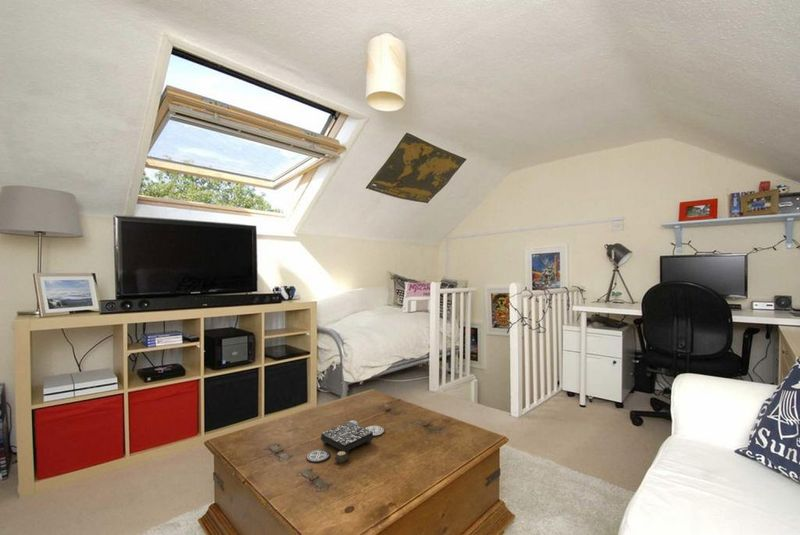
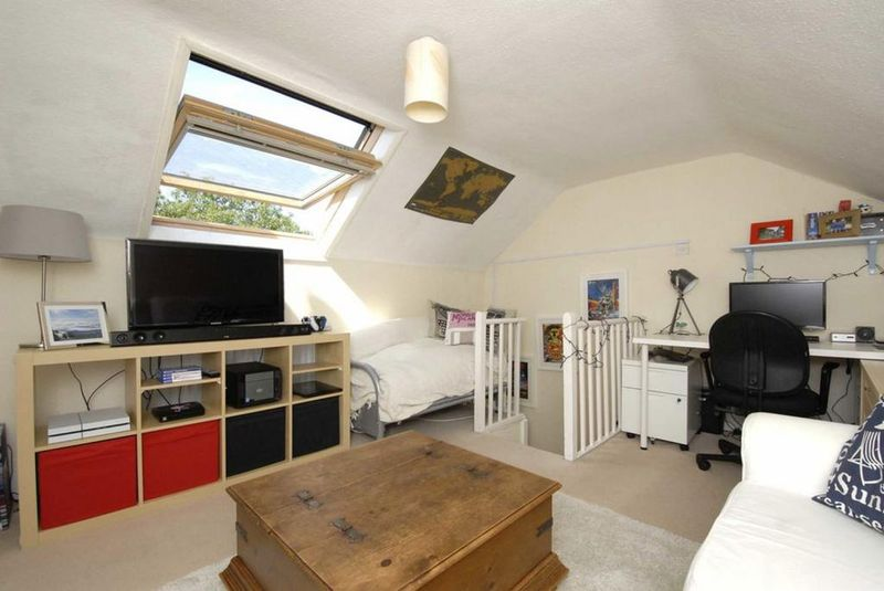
- board game (347, 437)
